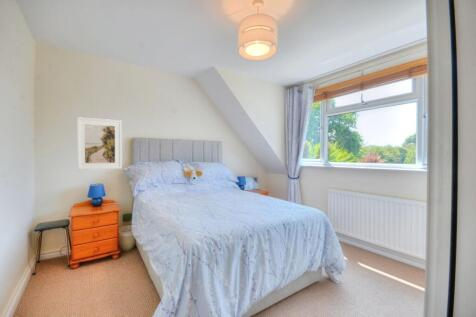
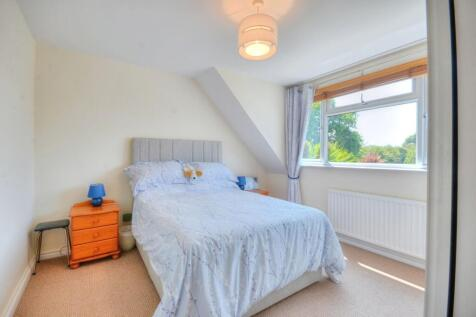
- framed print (100, 144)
